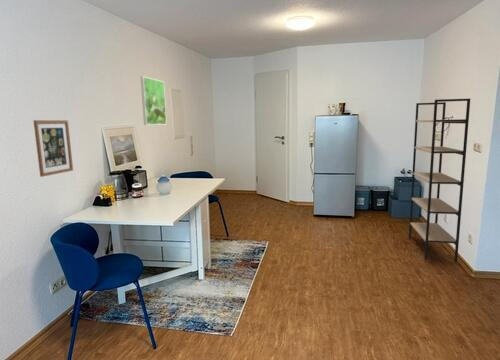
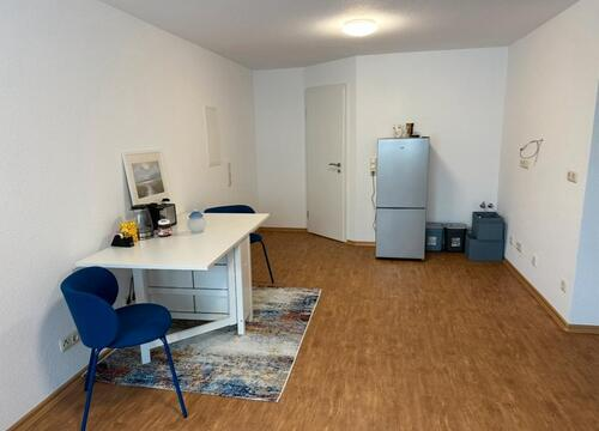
- shelving unit (435, 178)
- wall art (54, 147)
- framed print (154, 102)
